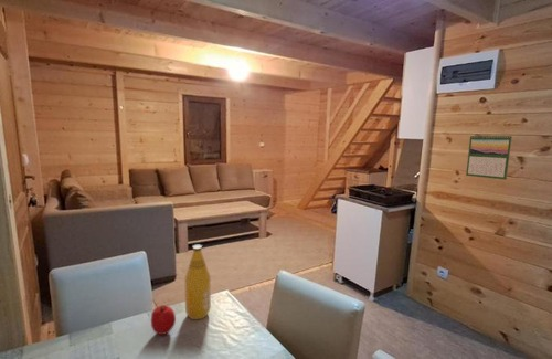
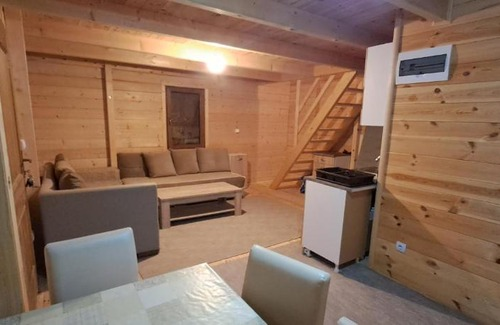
- fruit (163, 318)
- calendar (487, 156)
- bottle (198, 281)
